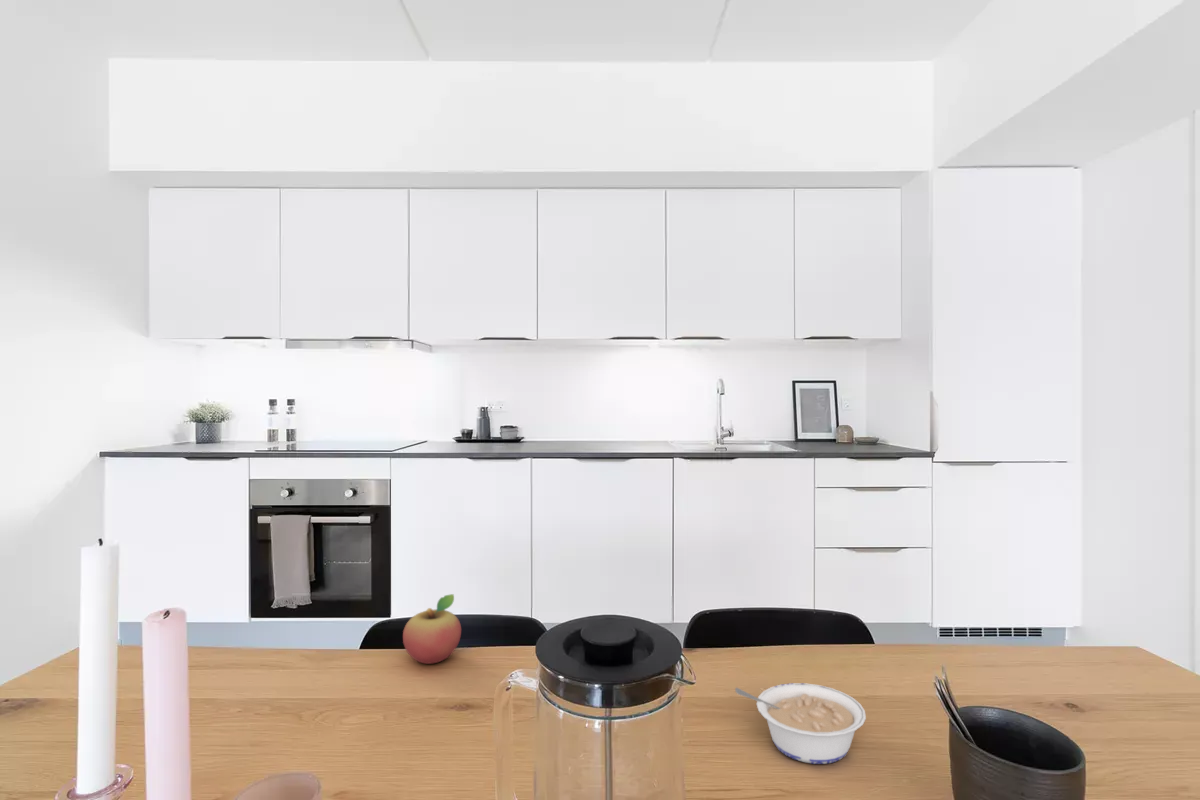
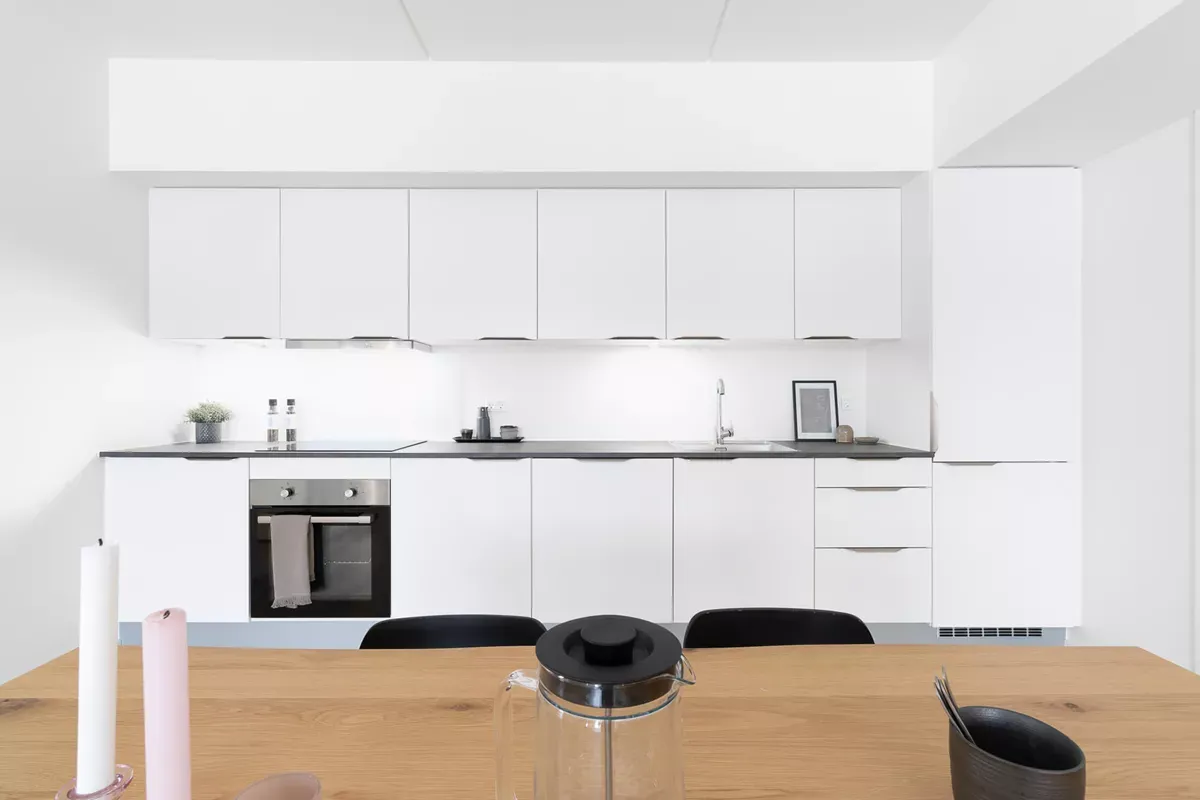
- legume (806, 722)
- fruit (432, 629)
